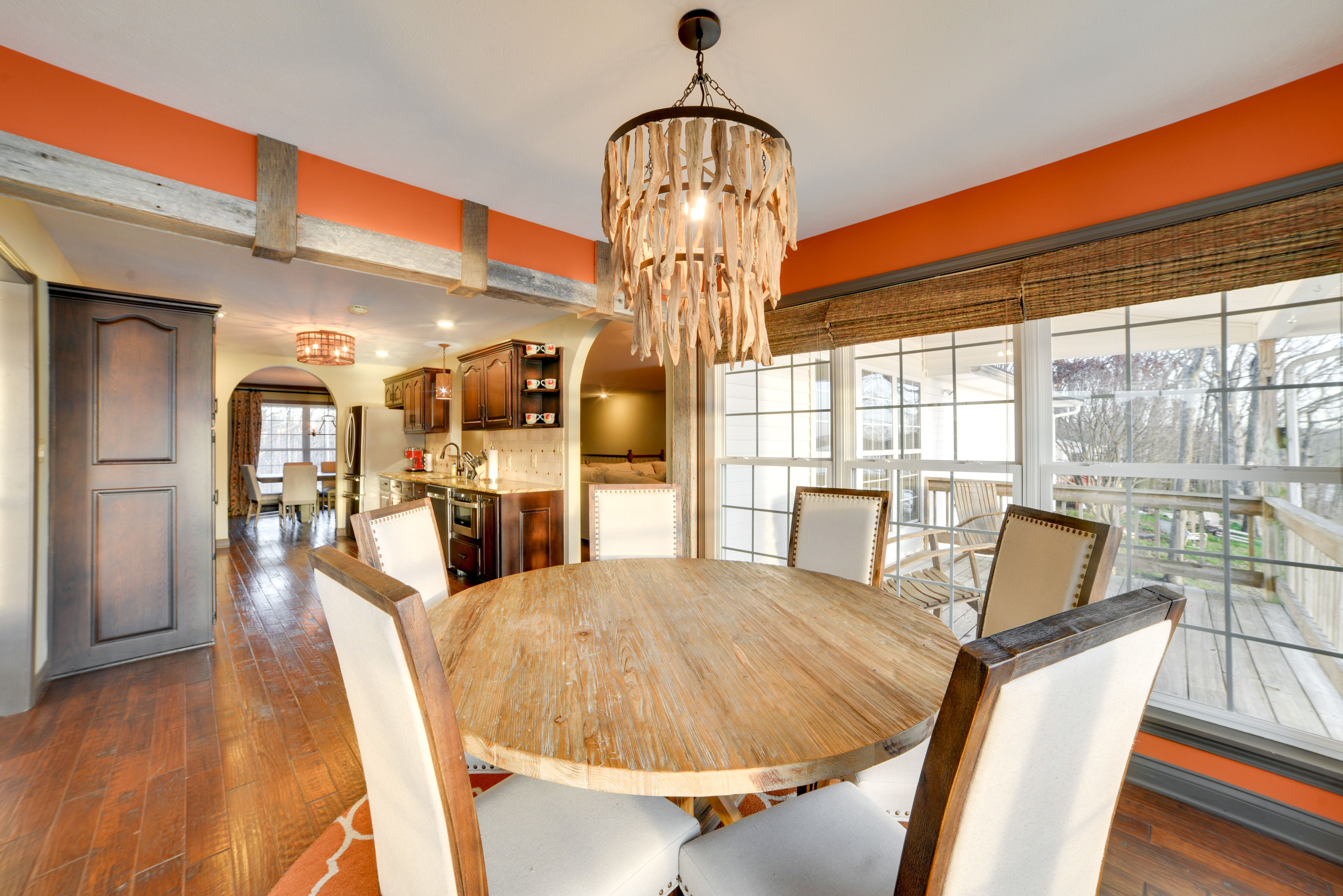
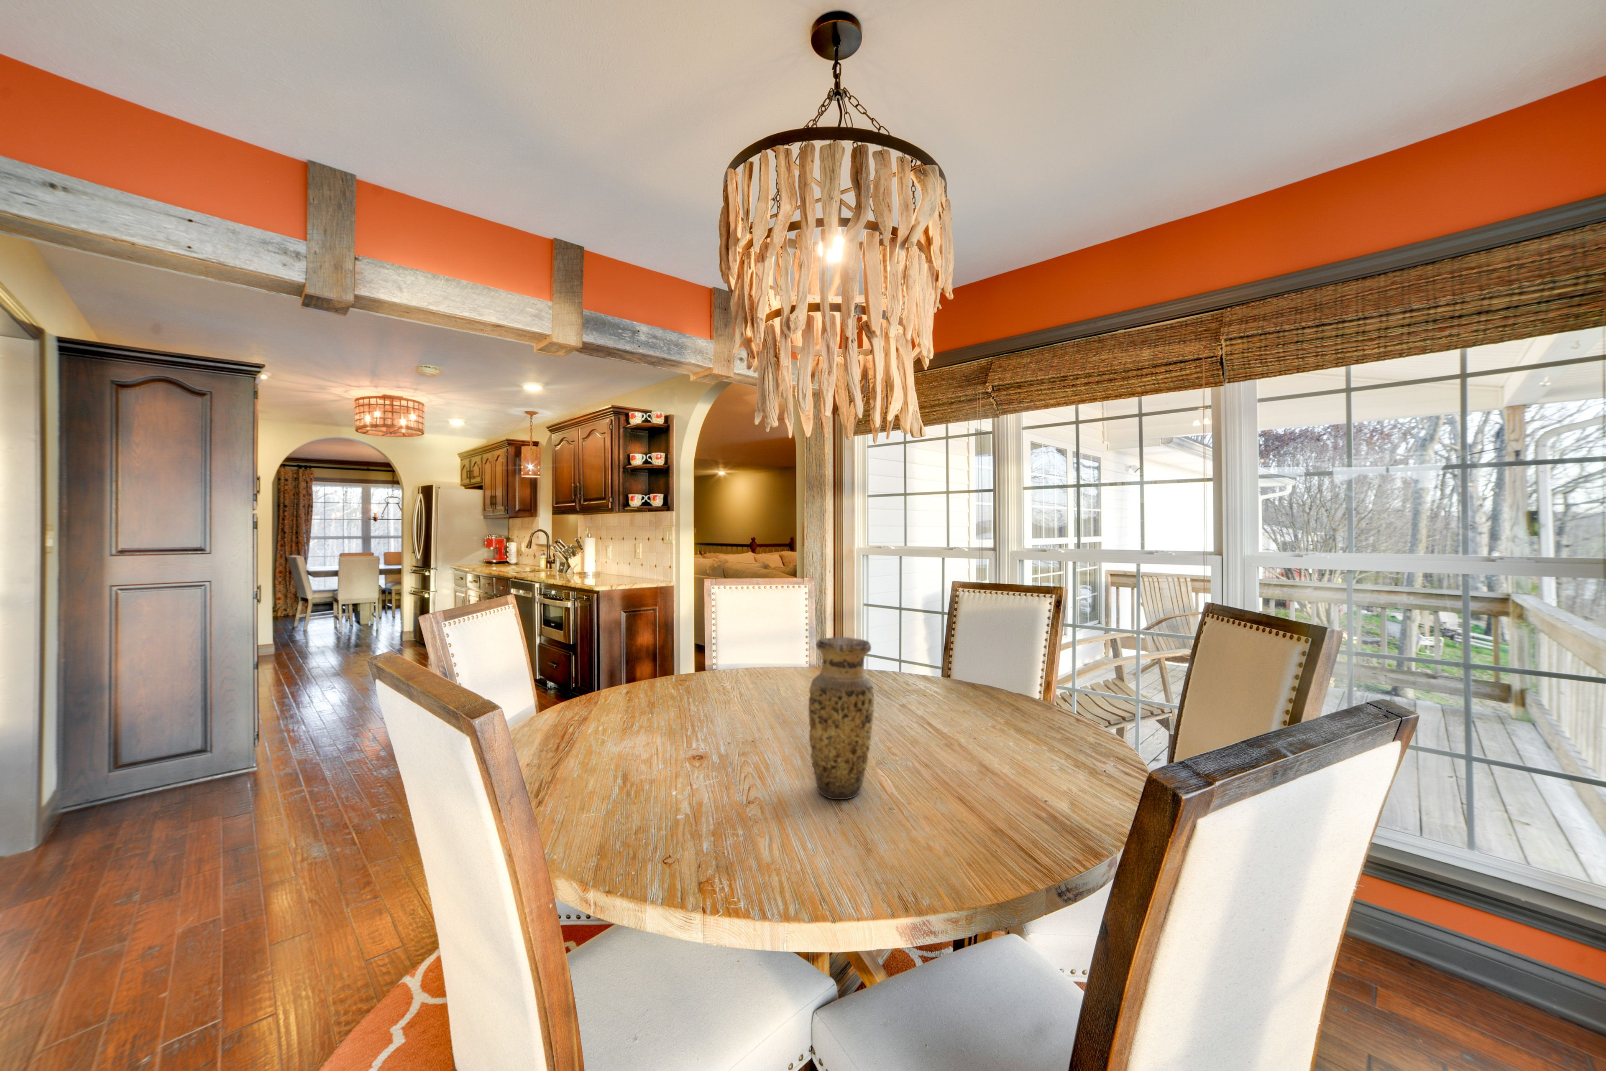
+ vase (841, 716)
